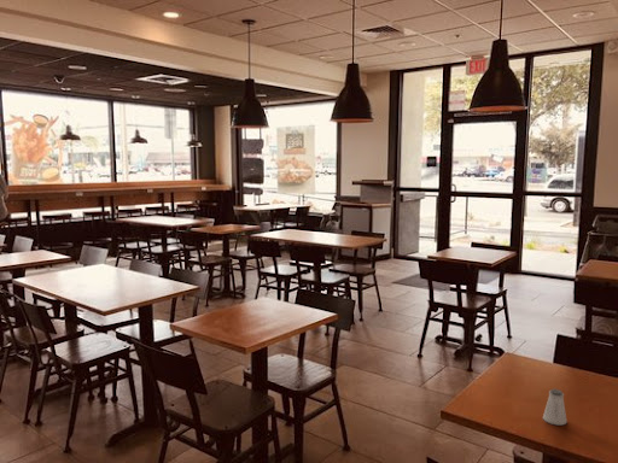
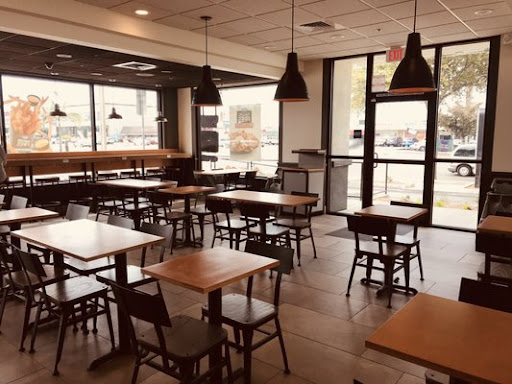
- saltshaker (555, 405)
